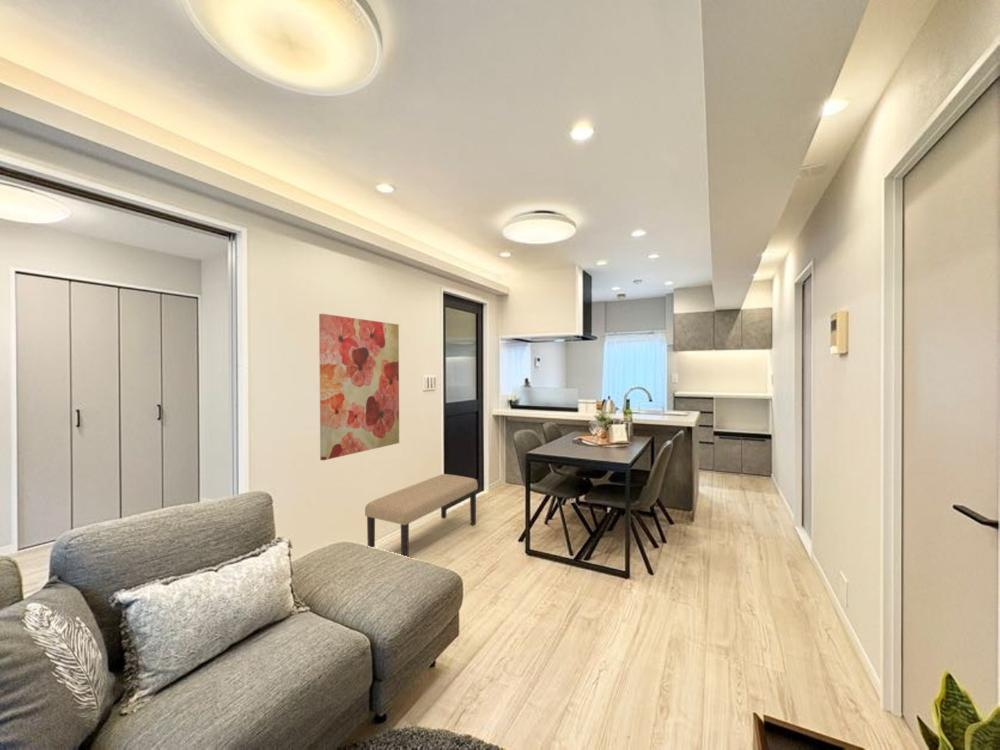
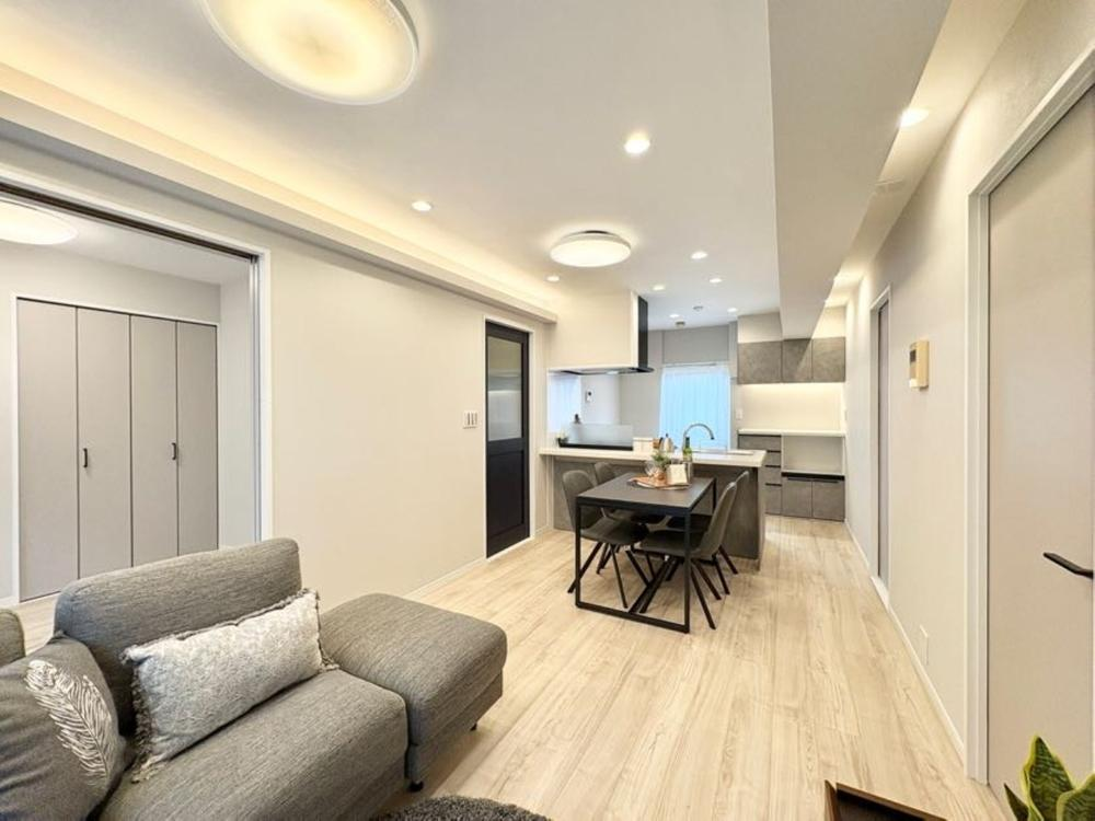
- bench (427, 513)
- wall art (363, 385)
